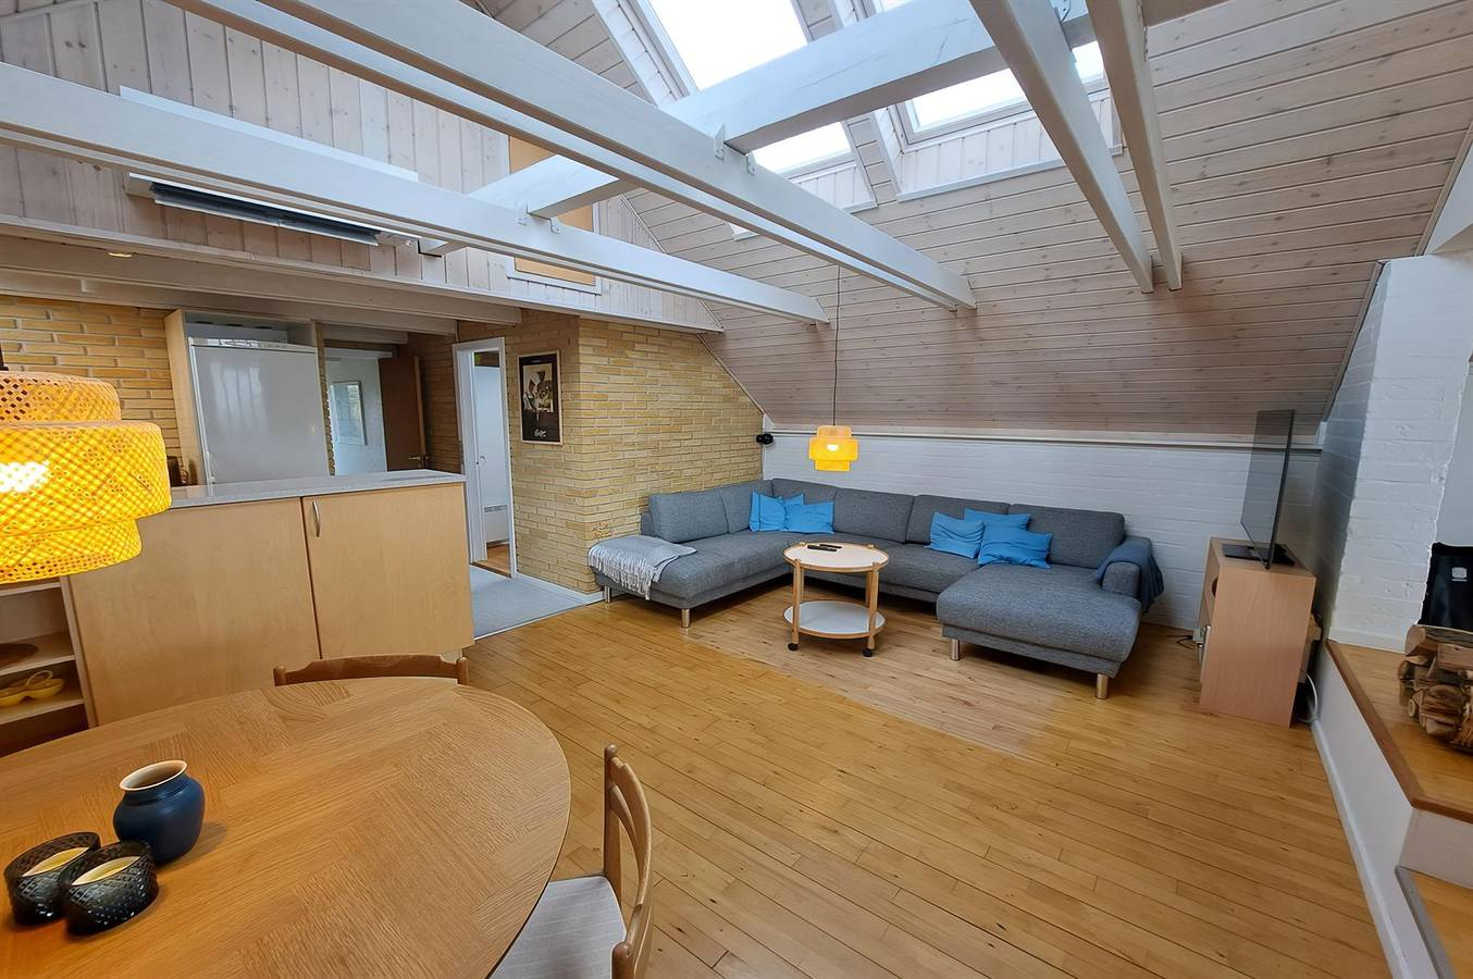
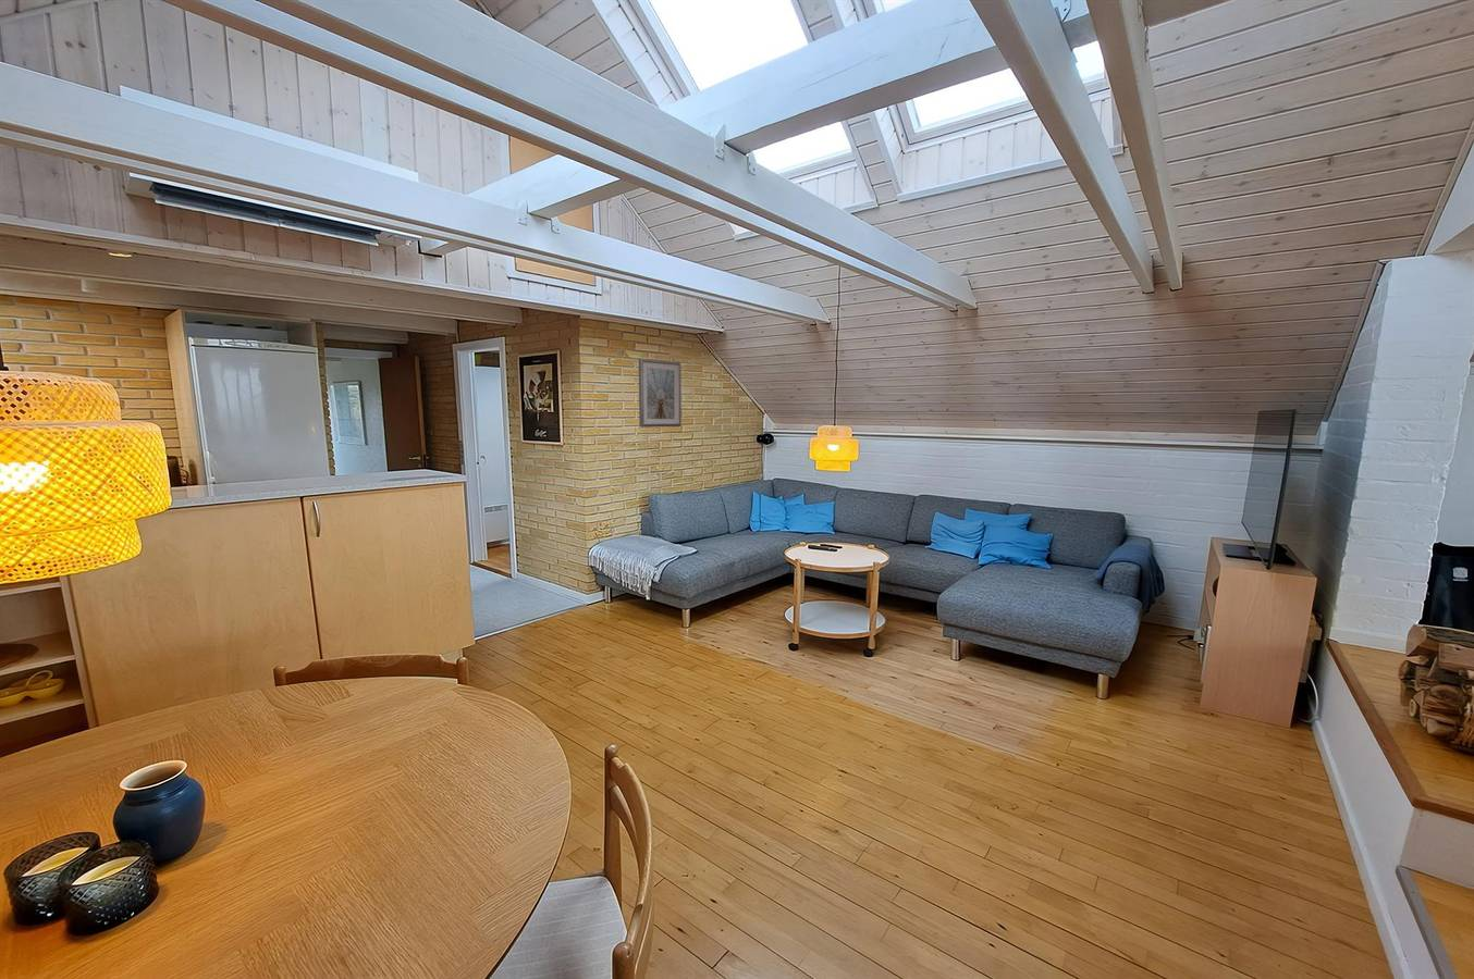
+ picture frame (660, 393)
